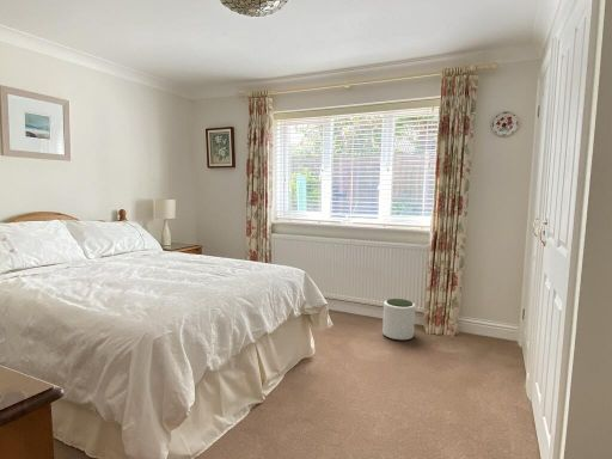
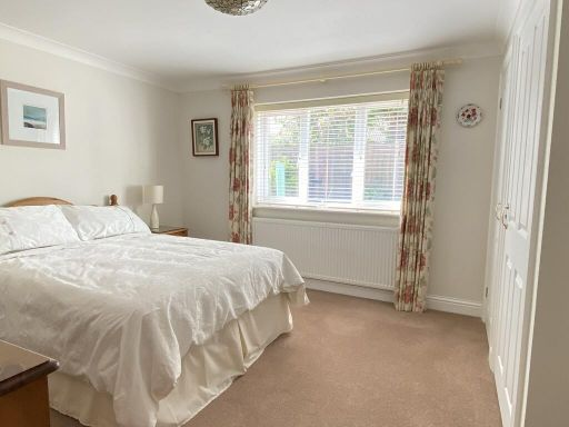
- plant pot (398, 318)
